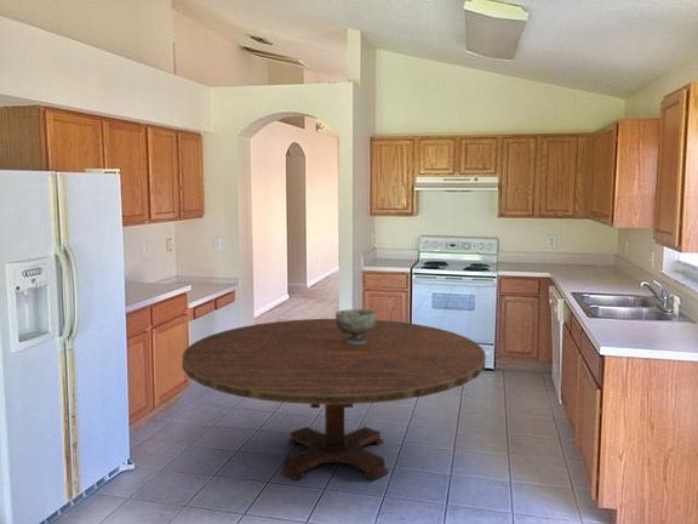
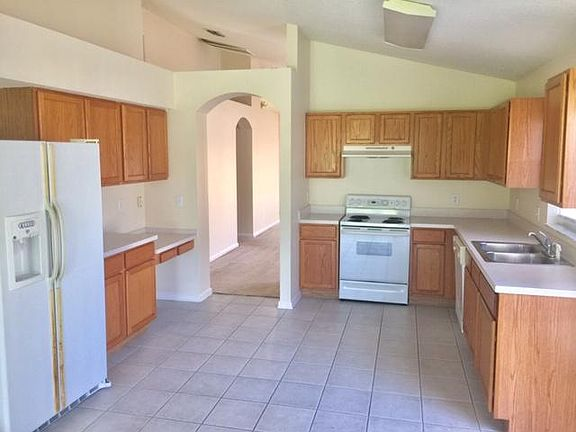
- dining table (334, 401)
- decorative bowl (355, 326)
